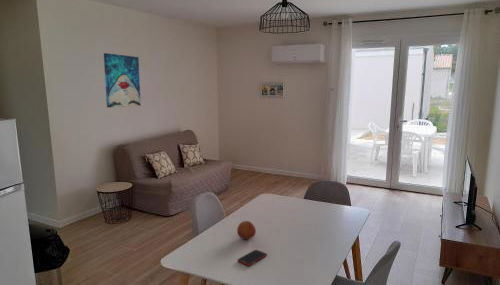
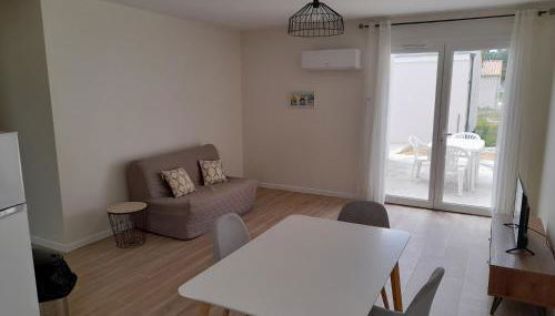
- cell phone (252, 257)
- wall art (123, 81)
- fruit (246, 229)
